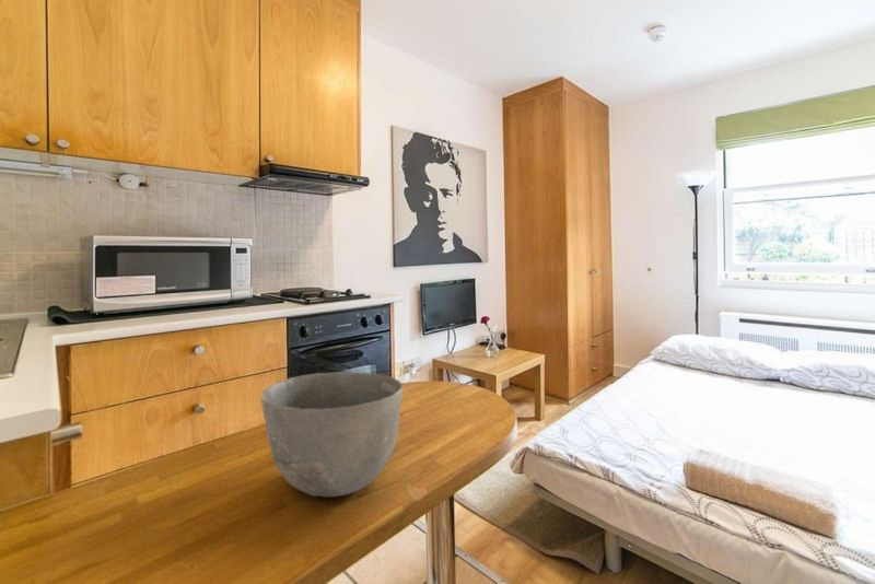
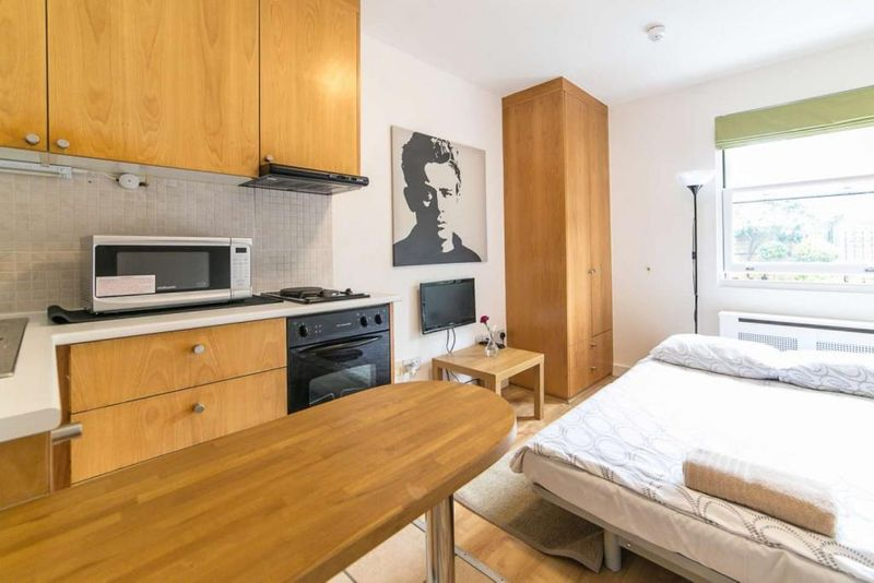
- bowl (335, 435)
